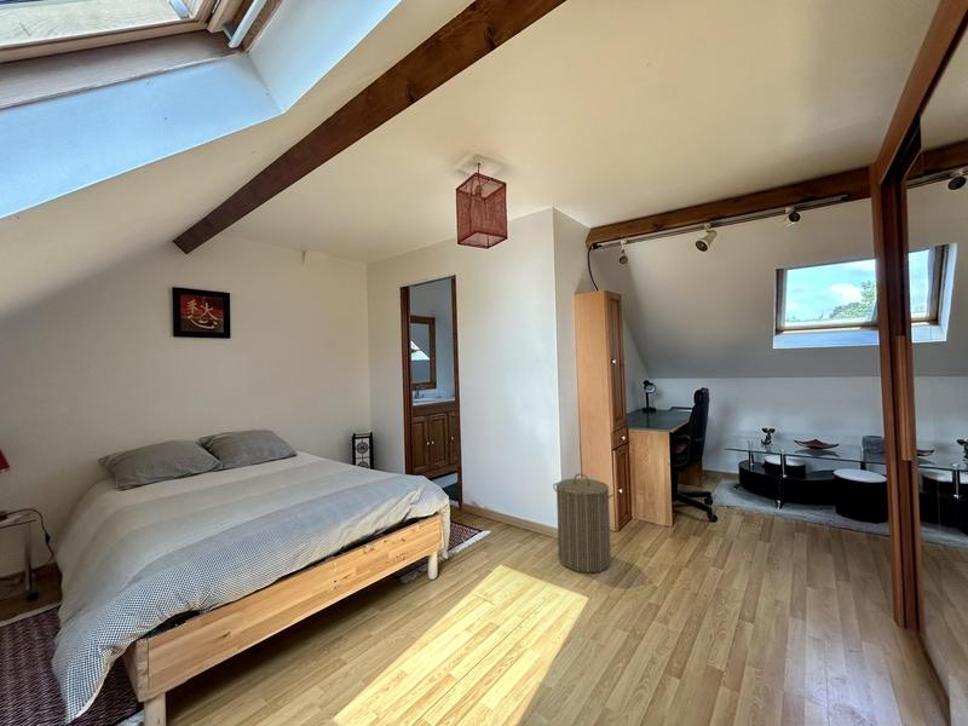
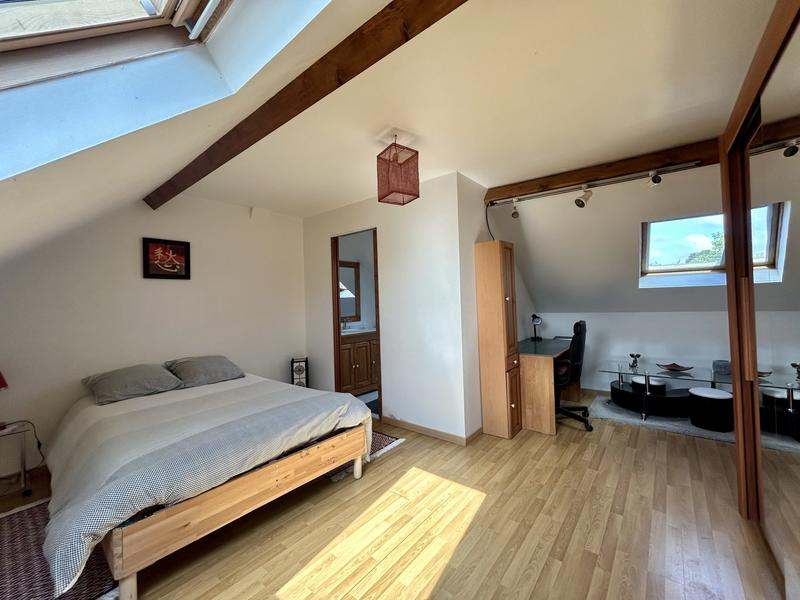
- laundry hamper (582, 517)
